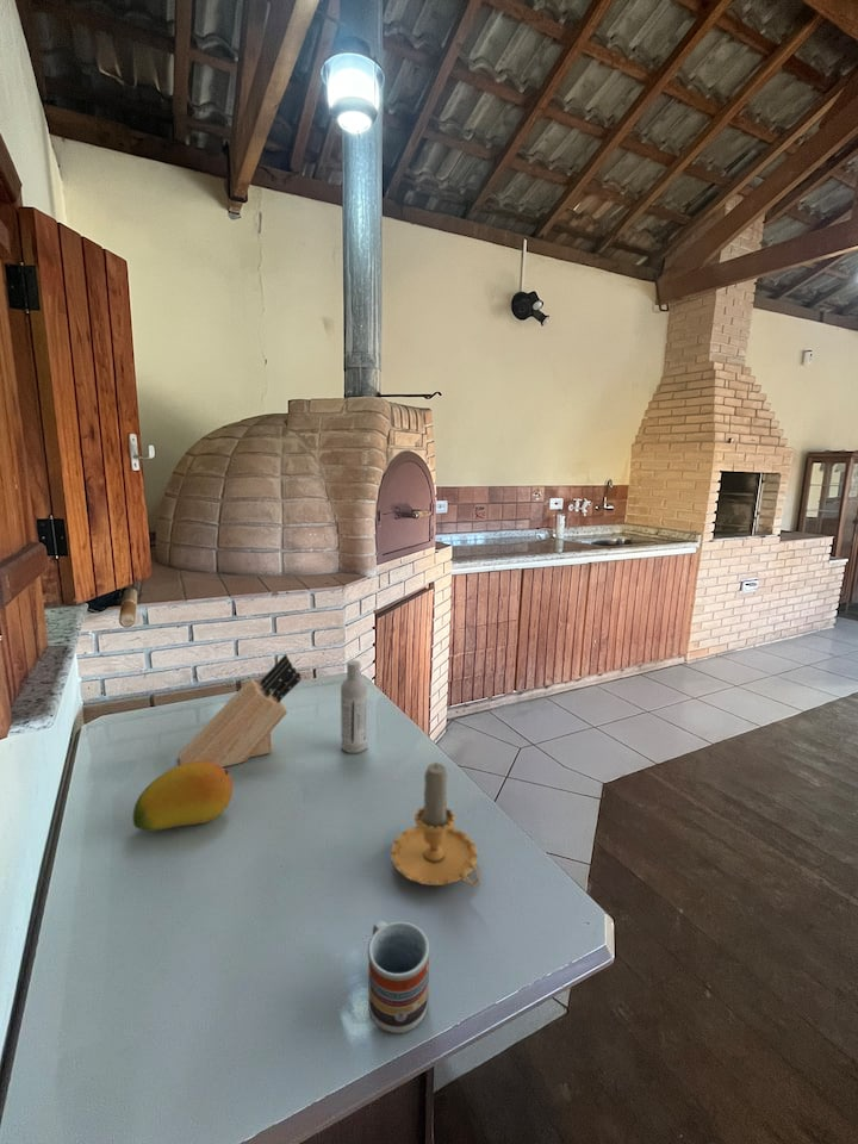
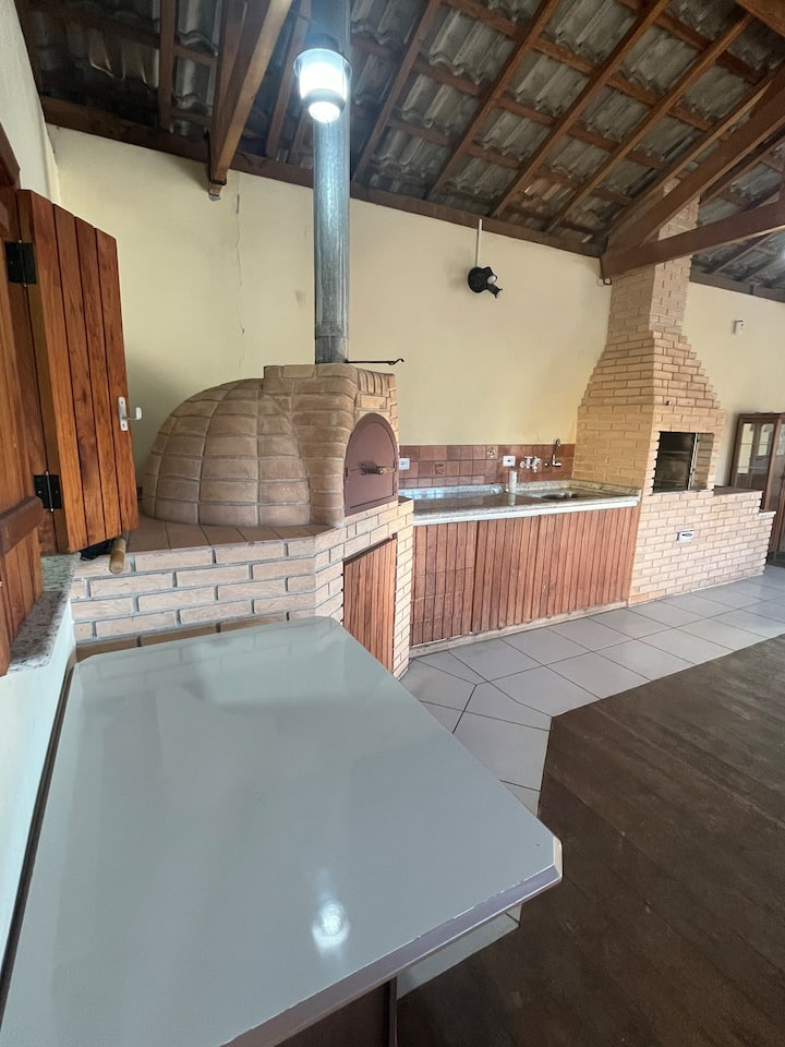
- cup (392, 965)
- knife block (241, 709)
- candle (441, 819)
- fruit (184, 794)
- bottle (354, 704)
